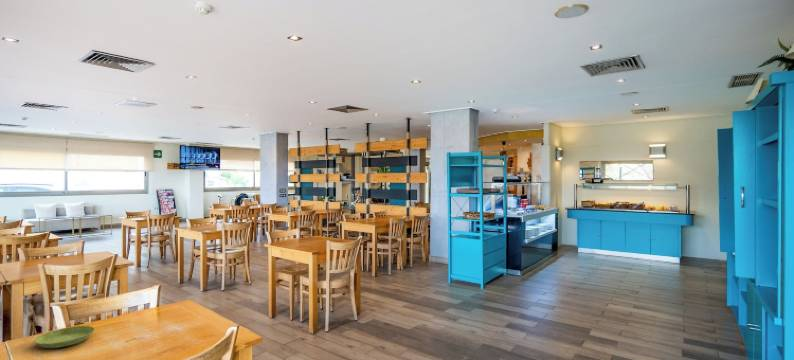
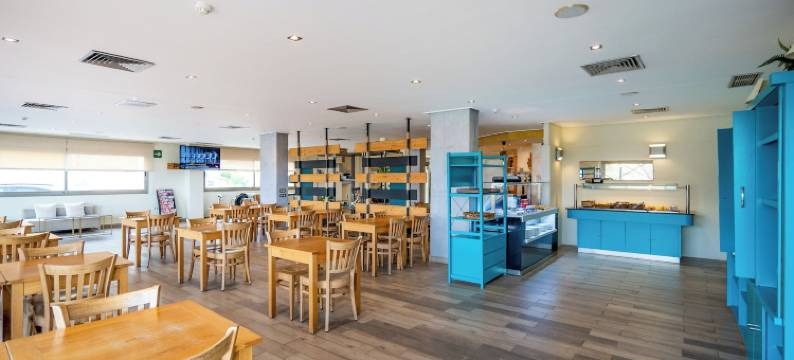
- saucer (65, 337)
